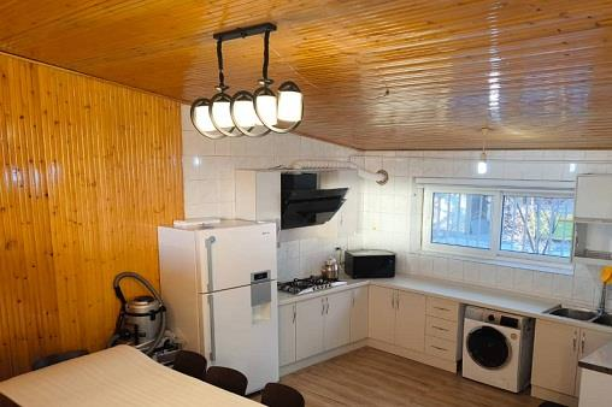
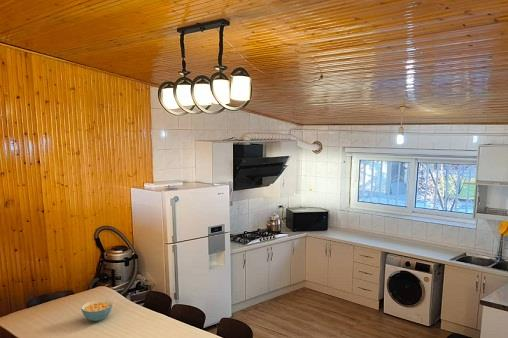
+ cereal bowl (97, 312)
